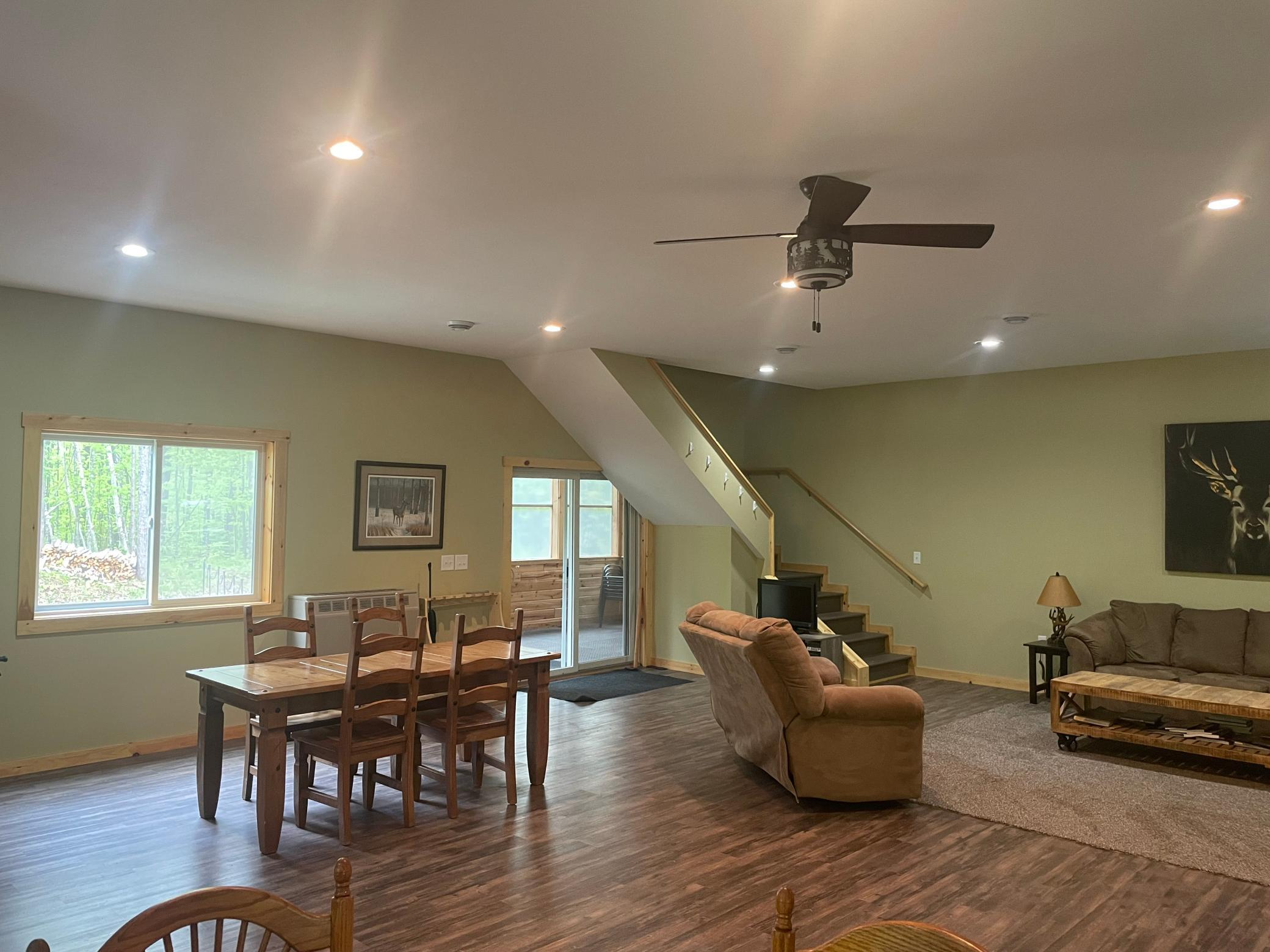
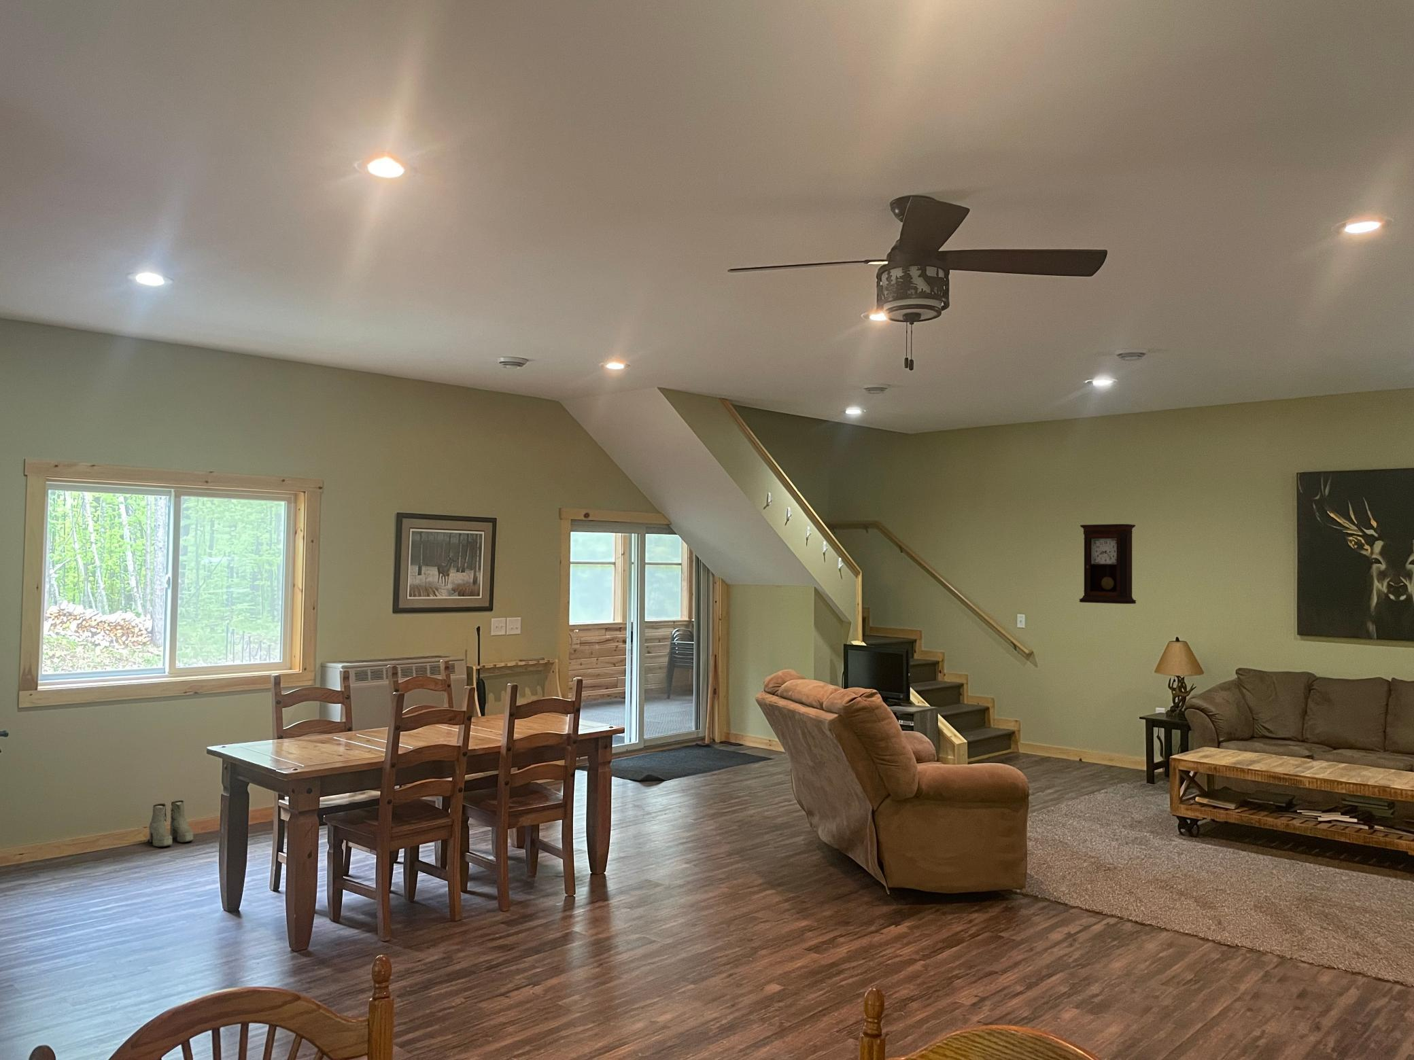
+ boots (171, 822)
+ pendulum clock (1106, 563)
